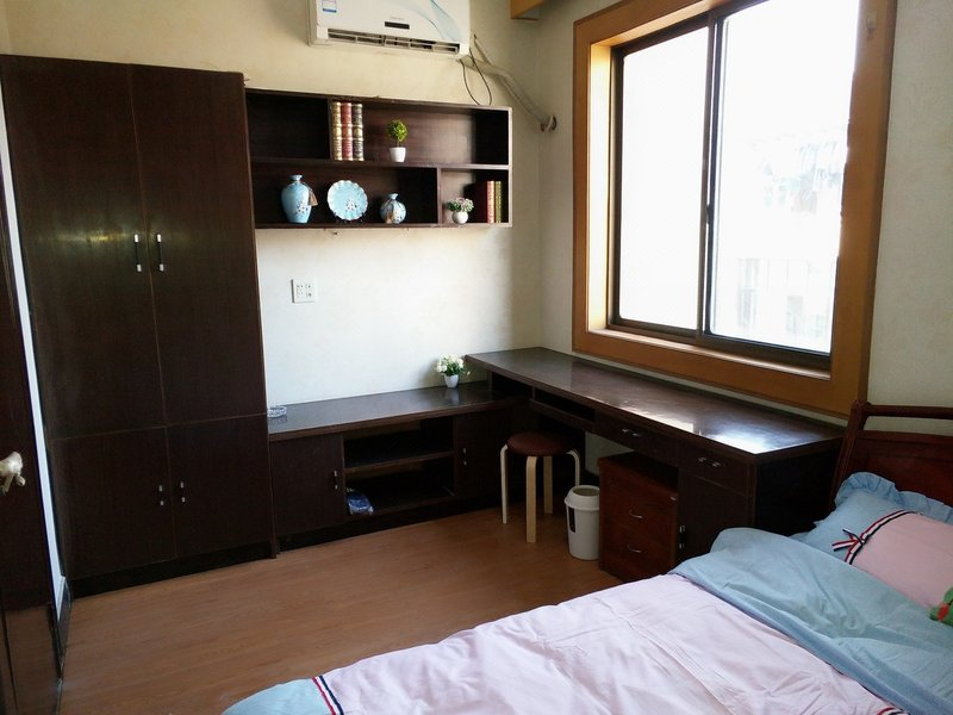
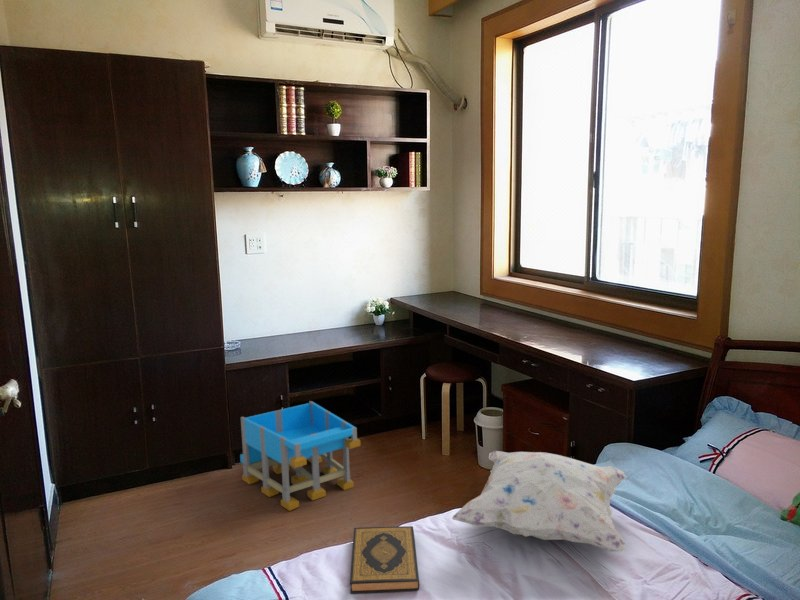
+ hardback book (384, 556)
+ storage bin (299, 454)
+ decorative pillow (546, 493)
